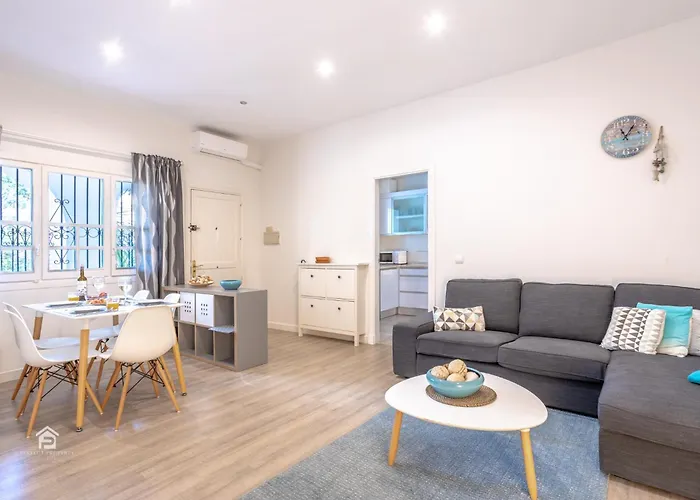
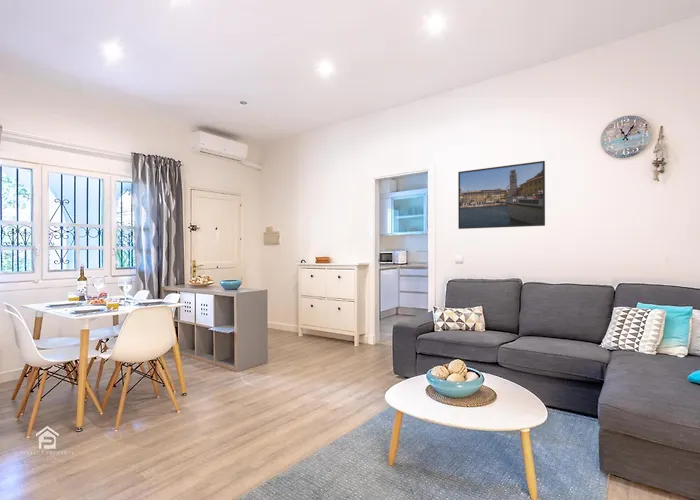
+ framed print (498, 197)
